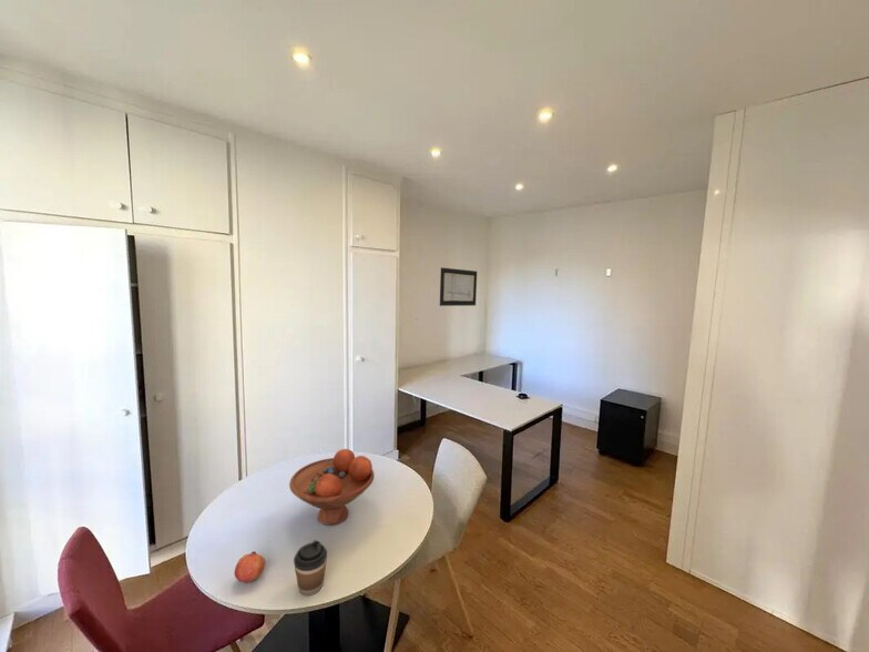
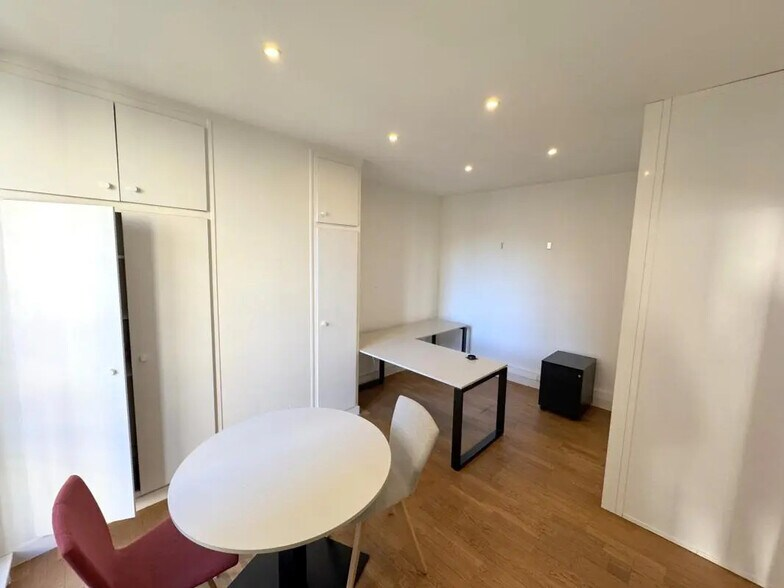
- pomegranate (249, 567)
- fruit bowl (333, 488)
- coffee cup (310, 566)
- wall art (459, 287)
